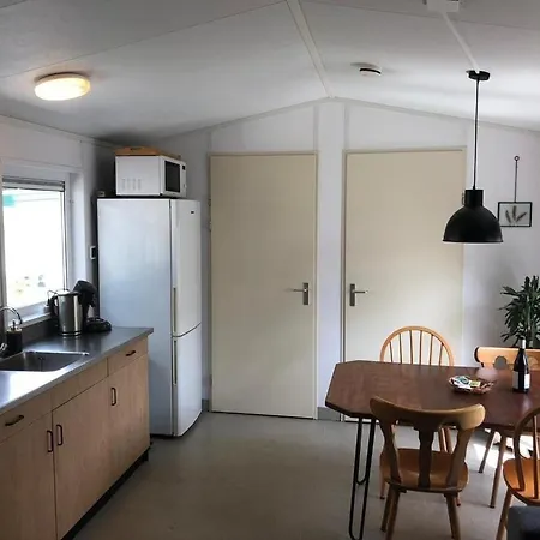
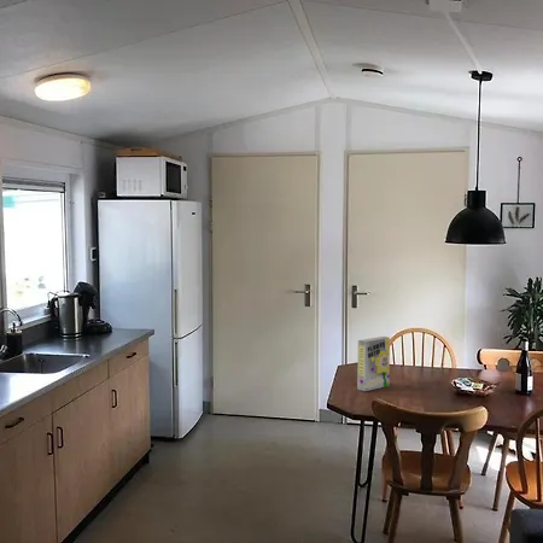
+ cereal box (373, 362)
